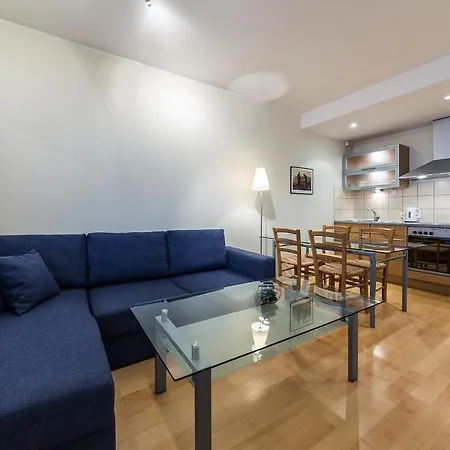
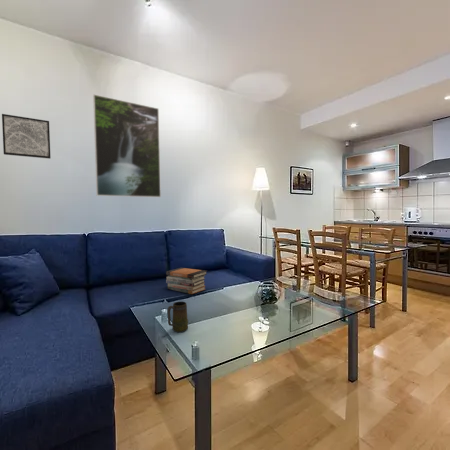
+ mug (177, 316)
+ wall art (27, 137)
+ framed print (129, 149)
+ book stack (186, 280)
